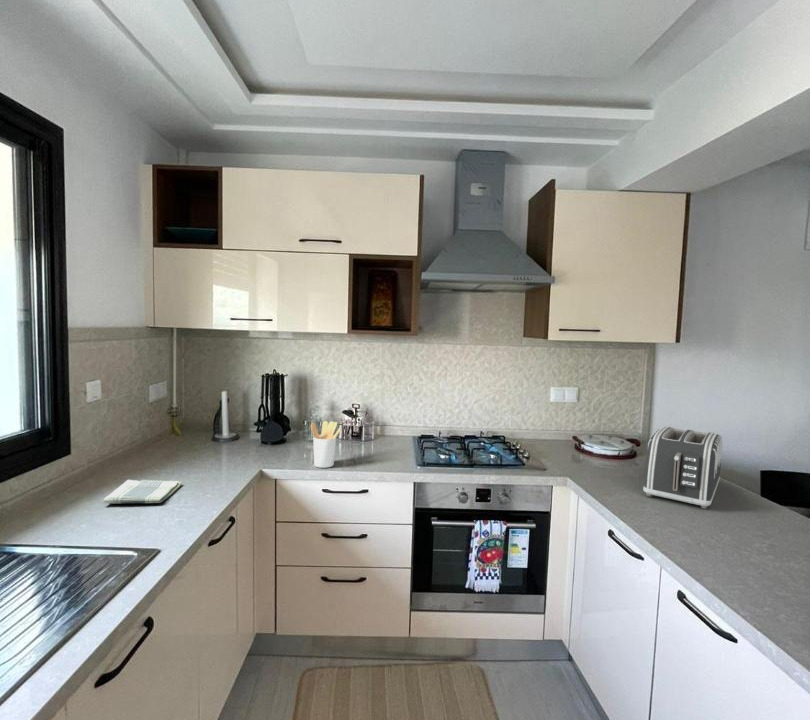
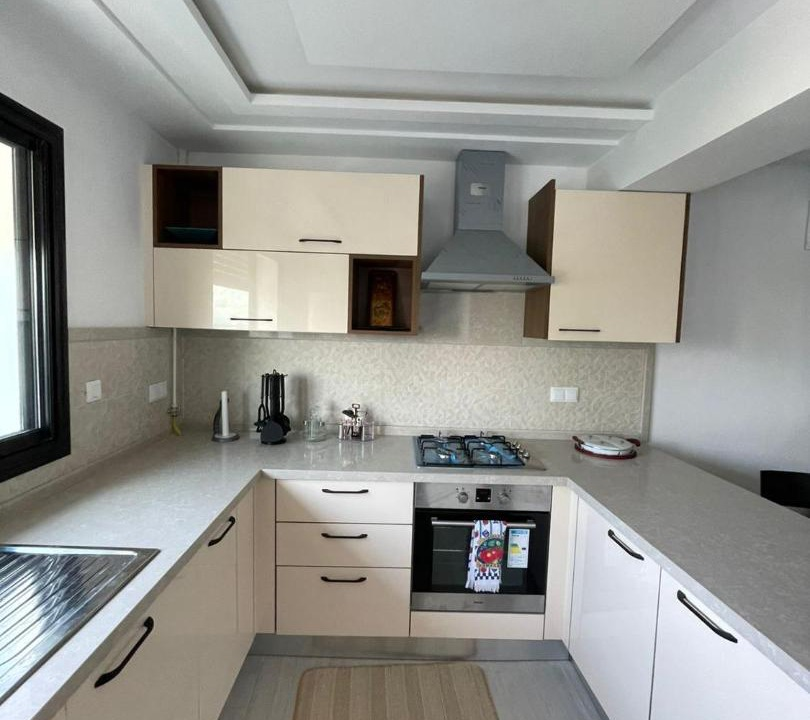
- toaster (684, 460)
- utensil holder (326, 442)
- dish towel (145, 489)
